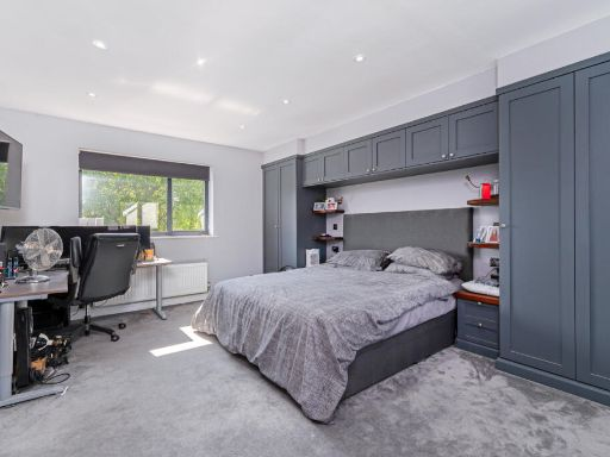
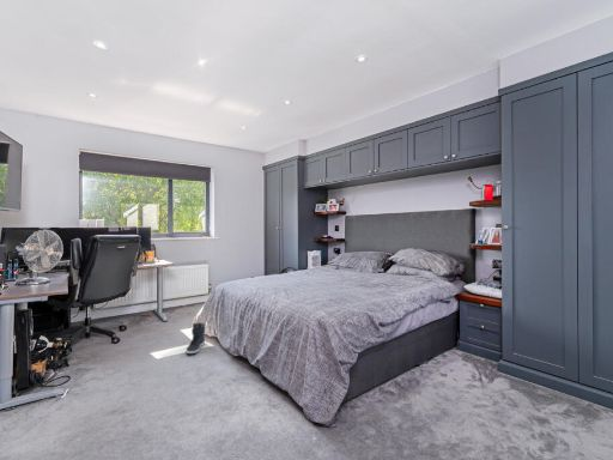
+ sneaker (195, 335)
